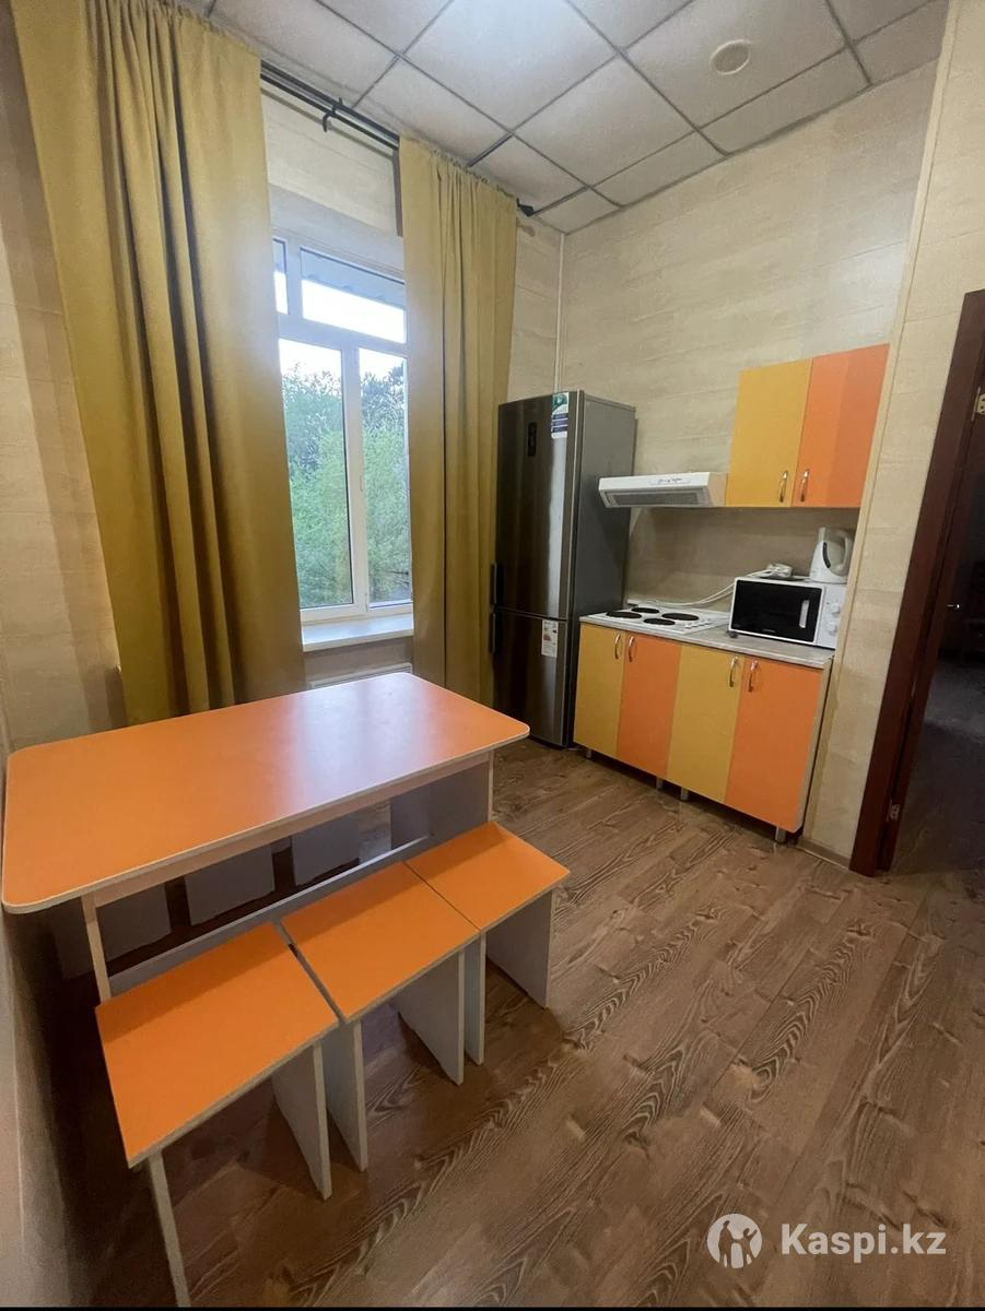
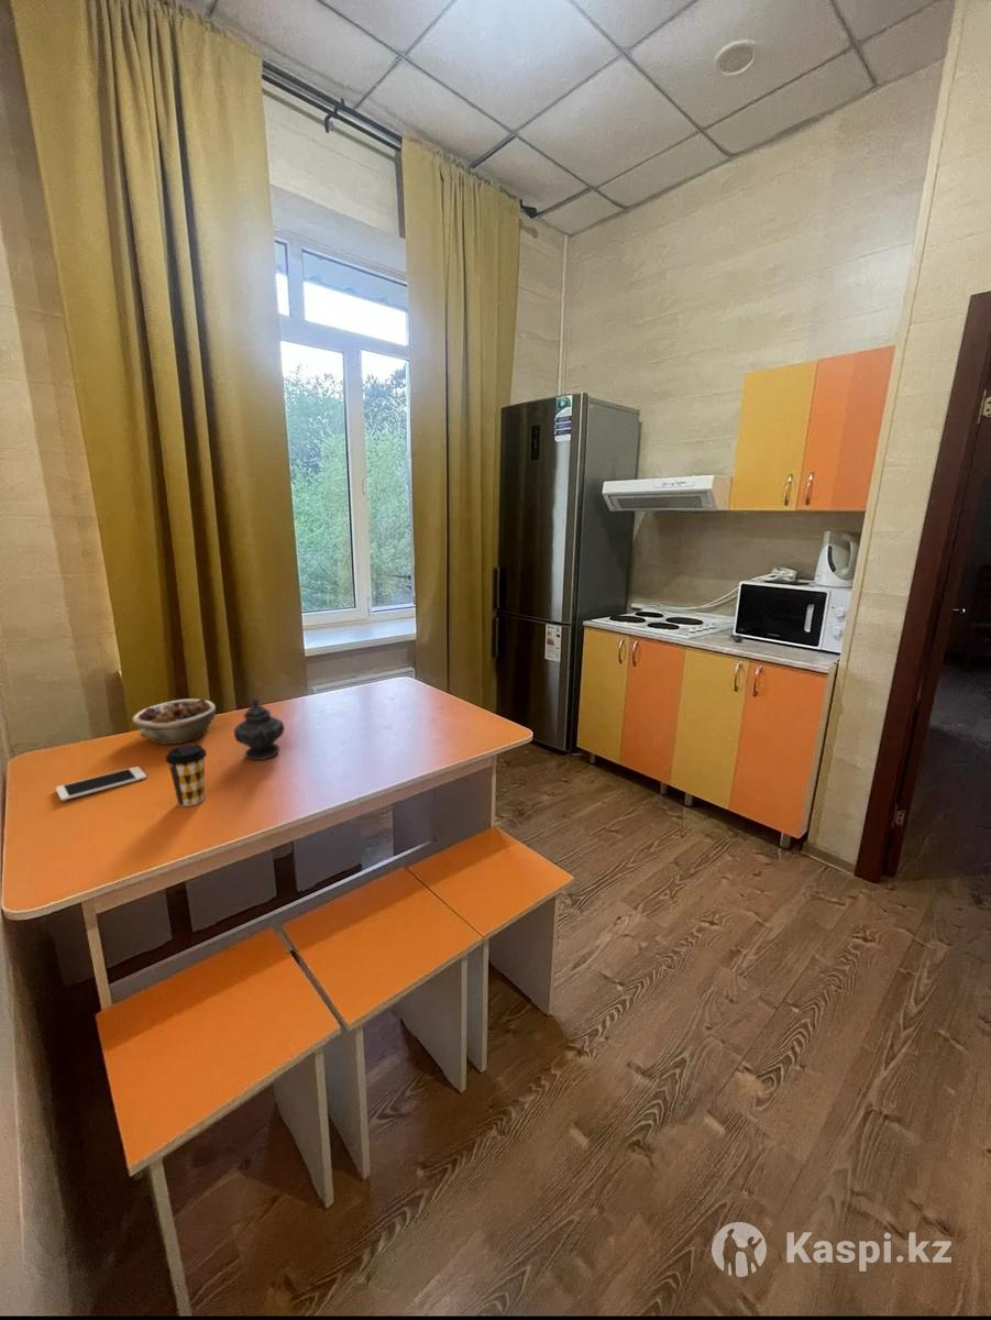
+ coffee cup (188, 774)
+ cell phone (102, 782)
+ teapot (260, 726)
+ succulent planter (176, 717)
